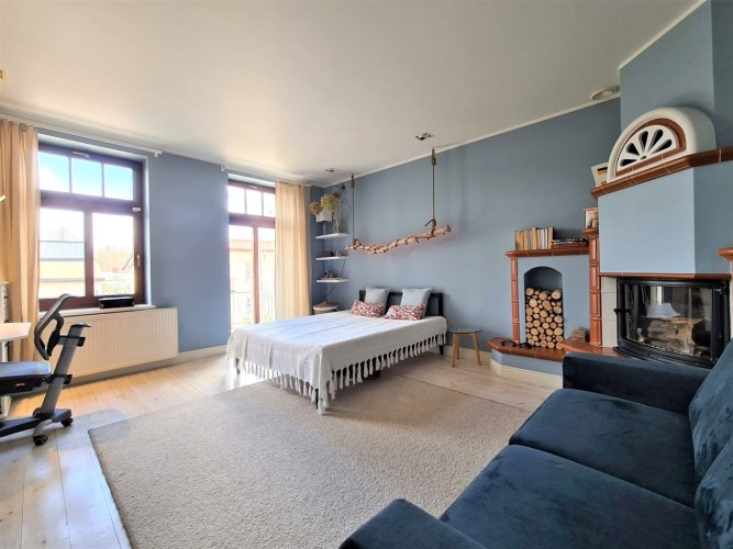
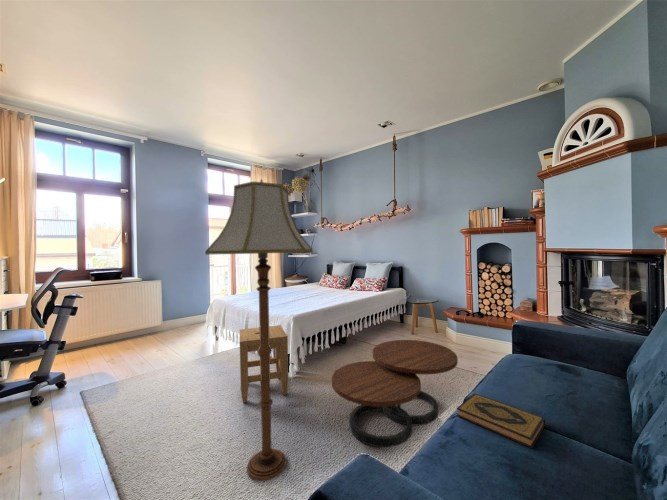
+ coffee table (396, 387)
+ floor lamp (264, 321)
+ hardback book (499, 416)
+ stool (259, 360)
